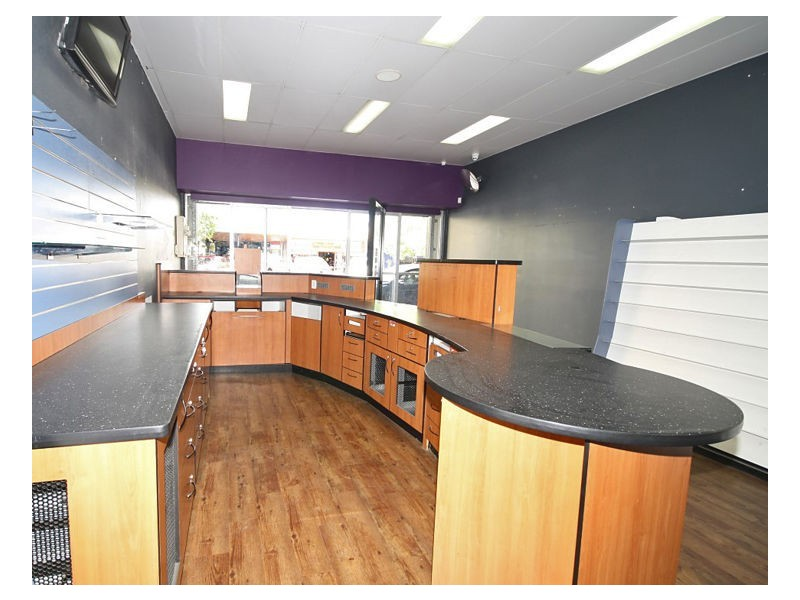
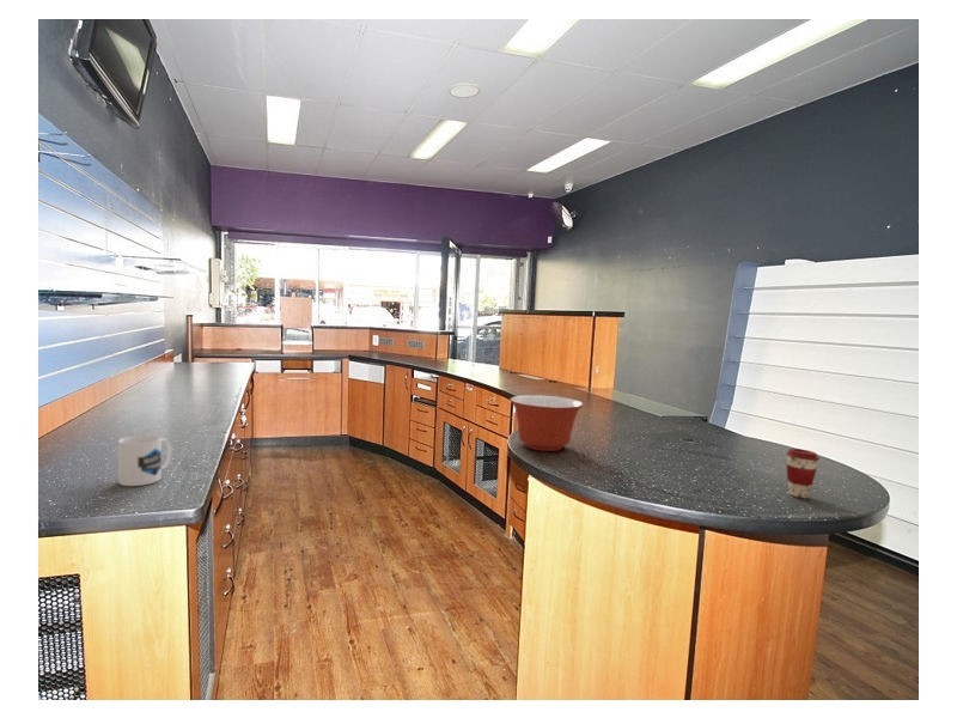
+ coffee cup (800, 473)
+ mug (146, 458)
+ mixing bowl (544, 424)
